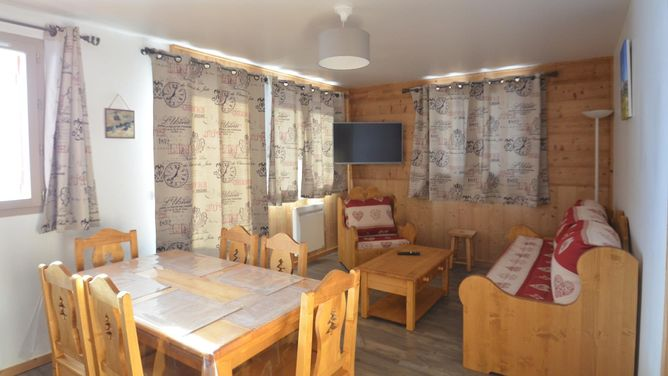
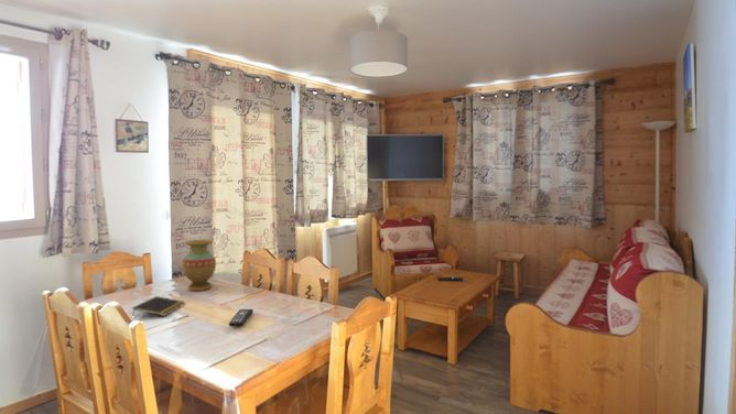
+ vase (198, 264)
+ notepad (160, 305)
+ remote control (241, 316)
